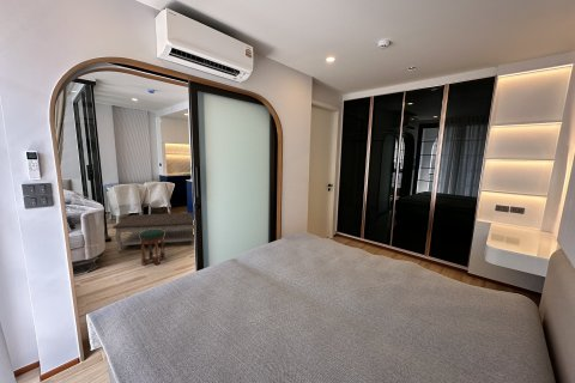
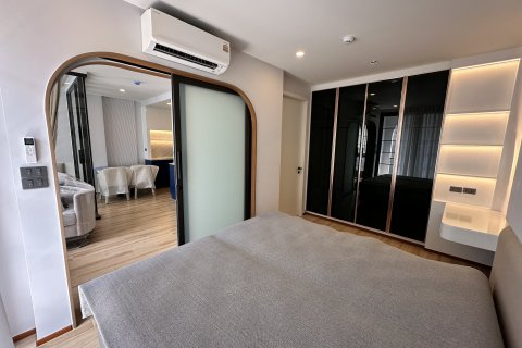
- stool (151, 245)
- coffee table (164, 229)
